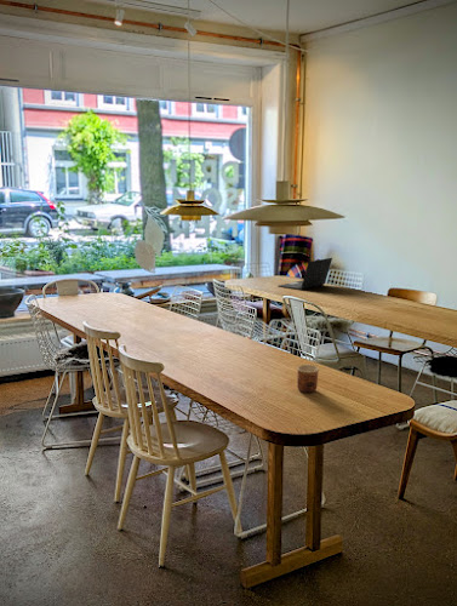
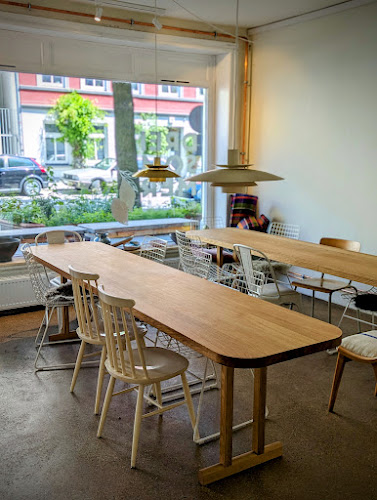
- cup (307, 378)
- laptop (305, 271)
